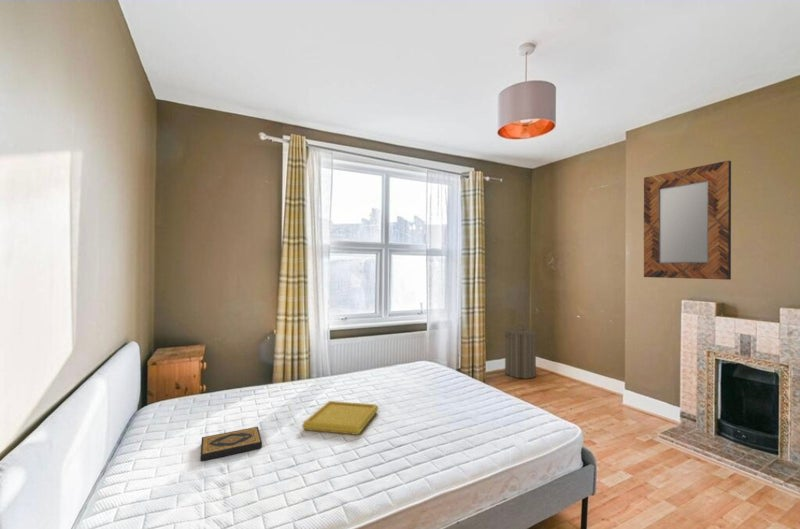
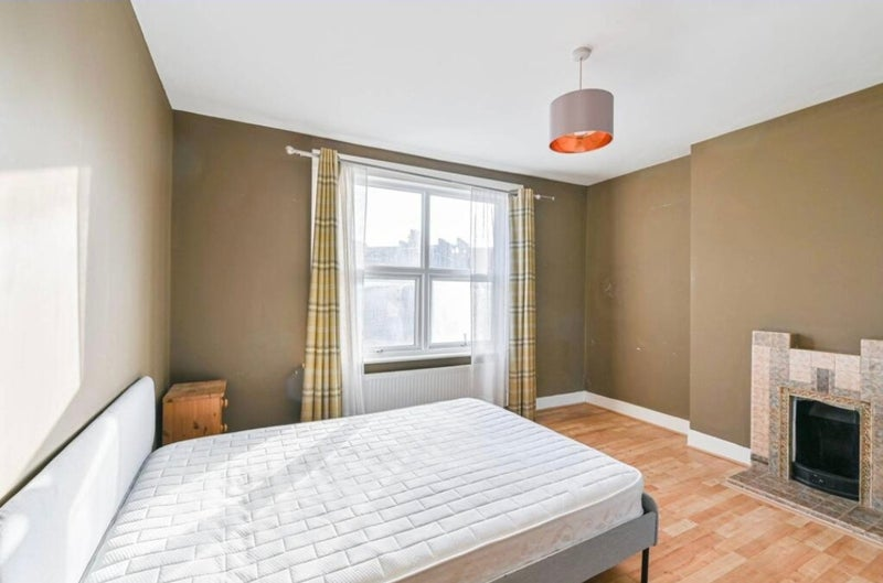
- home mirror (683, 224)
- laundry hamper (520, 349)
- hardback book (231, 442)
- serving tray (342, 416)
